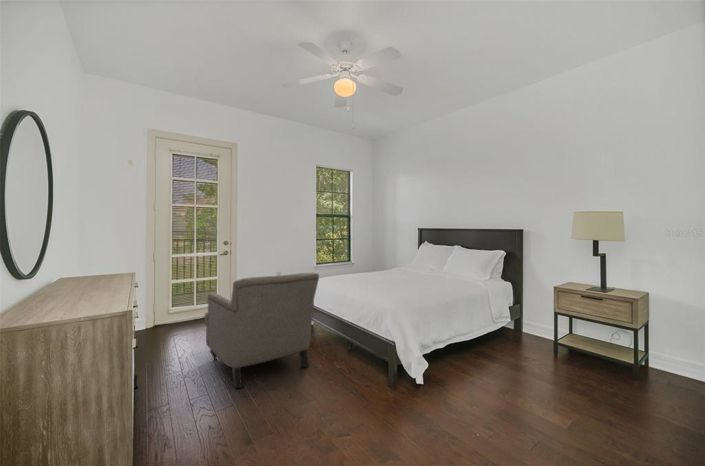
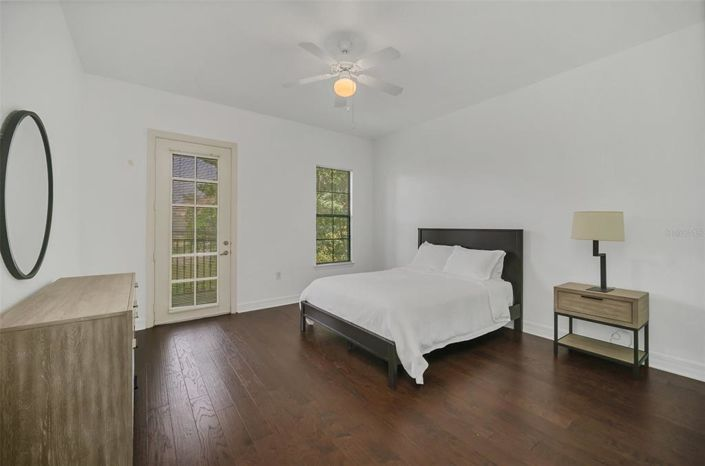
- chair (261, 317)
